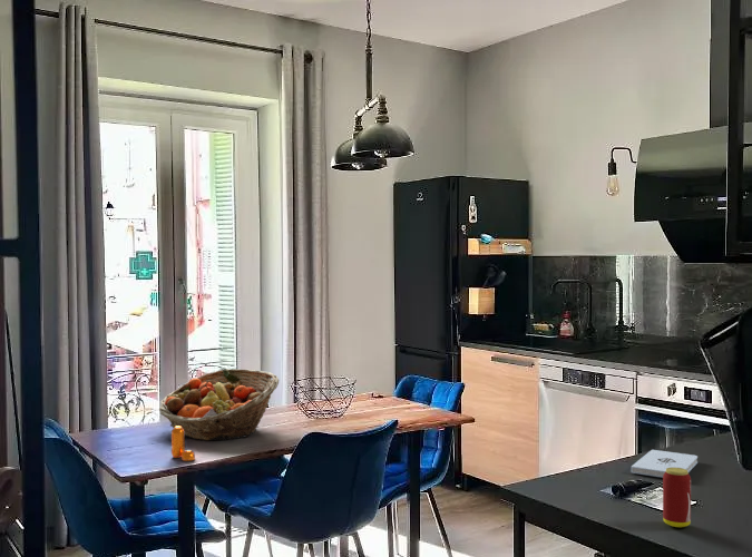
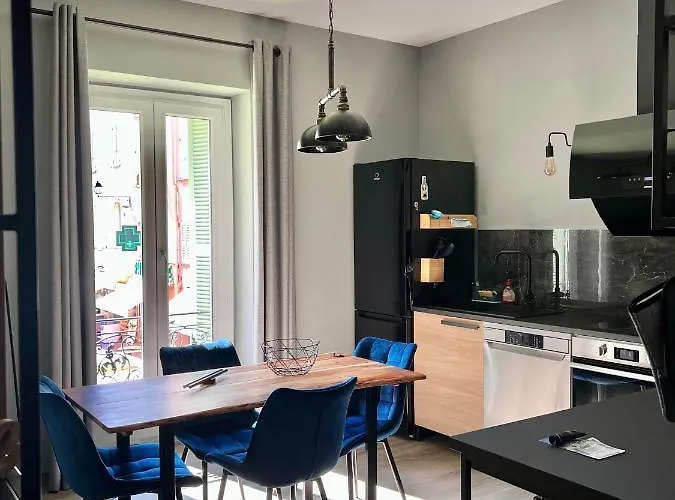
- pepper shaker (183, 442)
- fruit basket (219, 402)
- beverage can (676, 497)
- notepad (665, 463)
